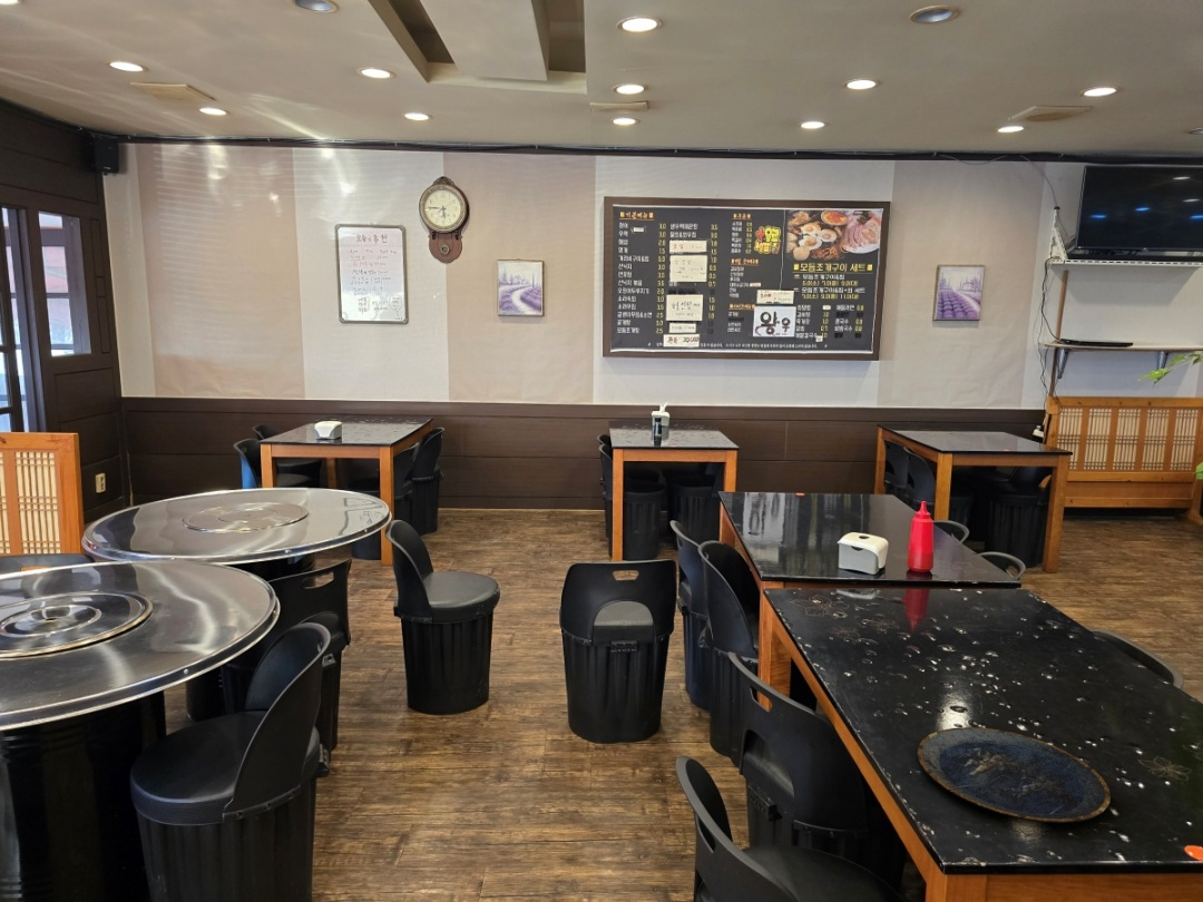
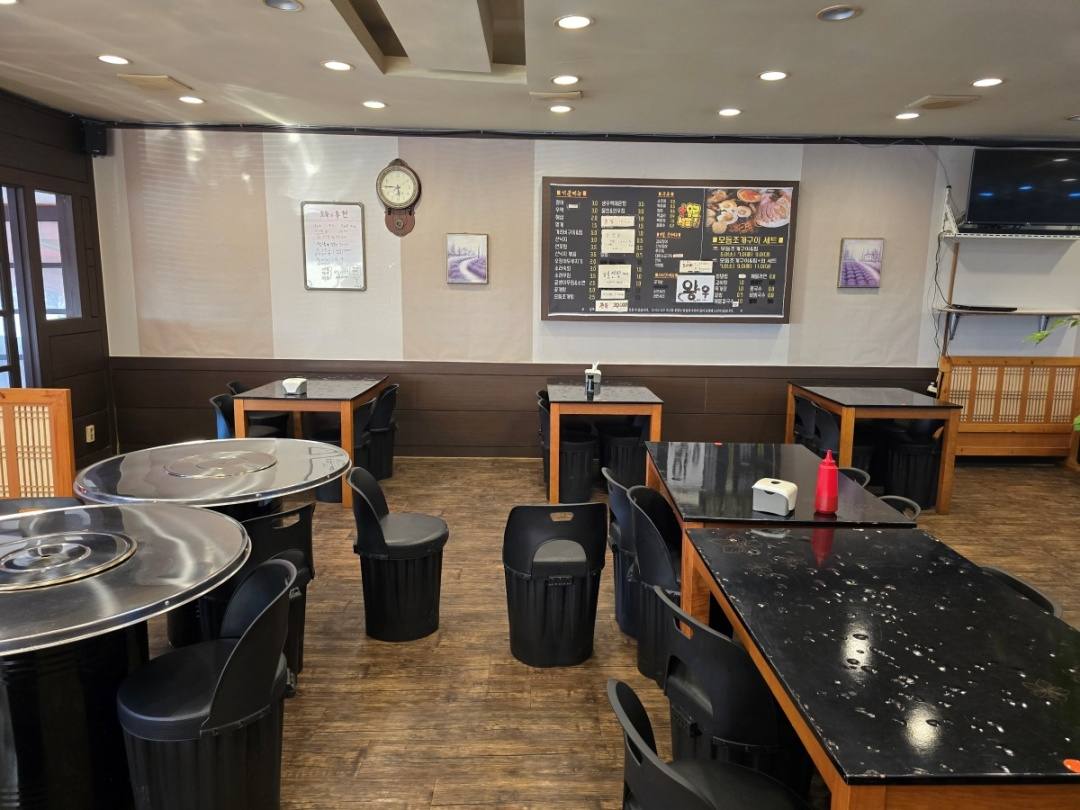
- plate (1008, 773)
